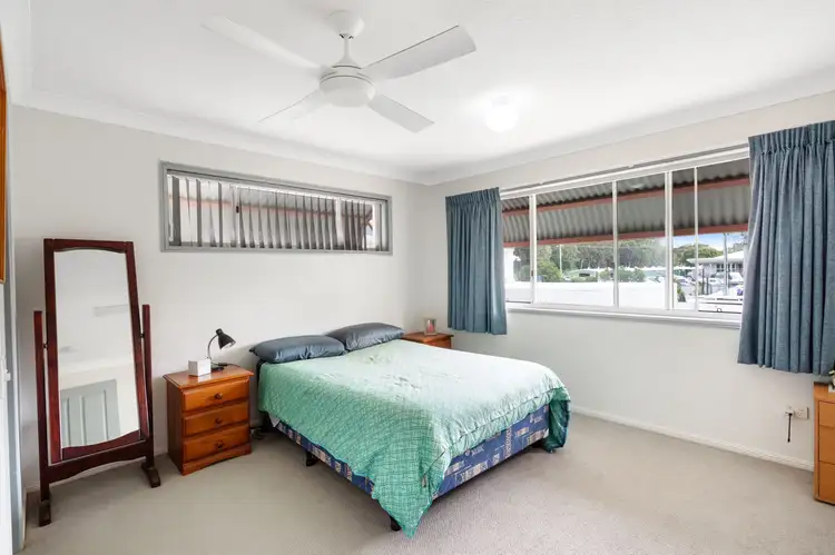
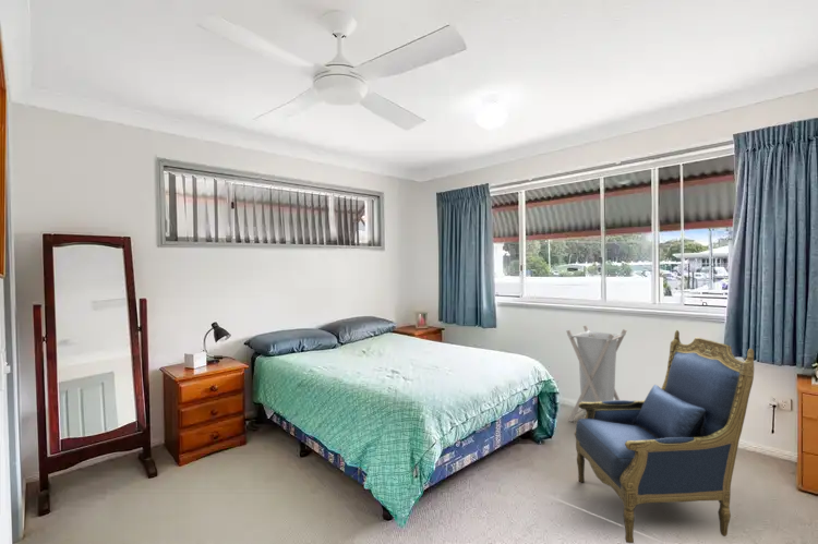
+ laundry hamper (597, 375)
+ armchair (652, 423)
